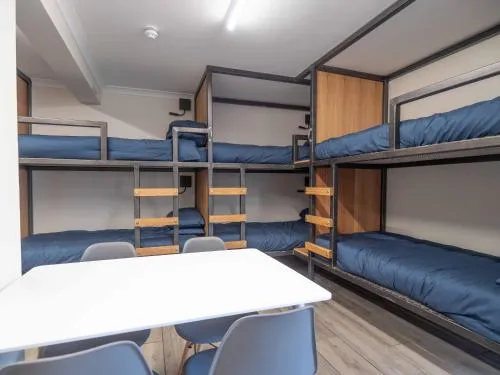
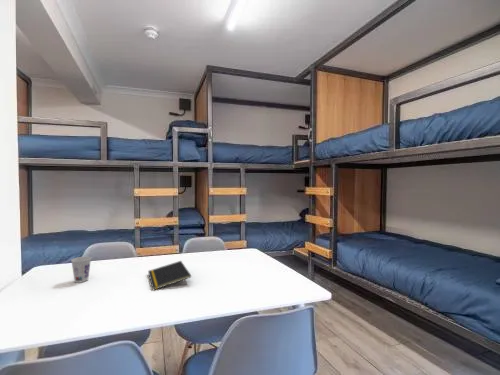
+ cup (81, 269)
+ notepad (168, 273)
